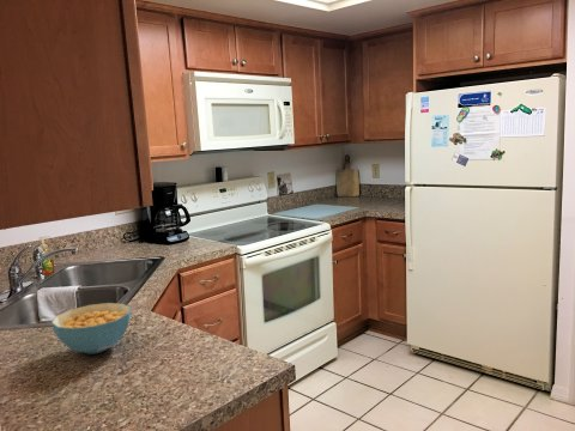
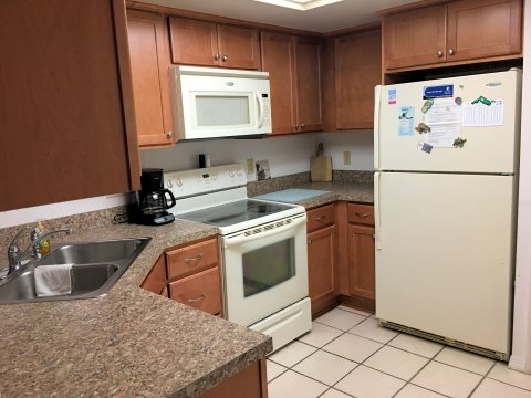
- cereal bowl (93, 332)
